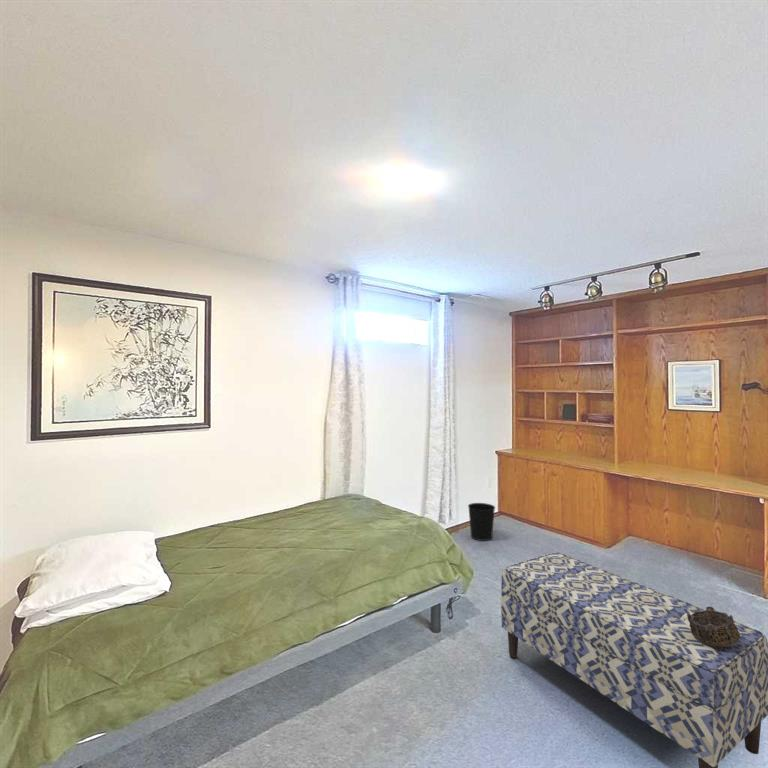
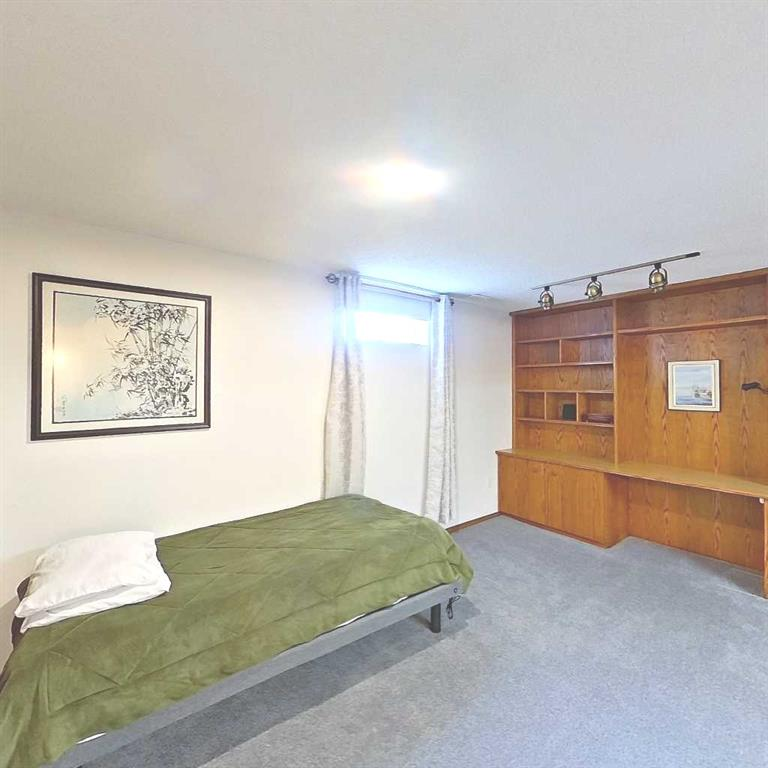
- bench (614, 645)
- decorative box (713, 625)
- wastebasket (481, 521)
